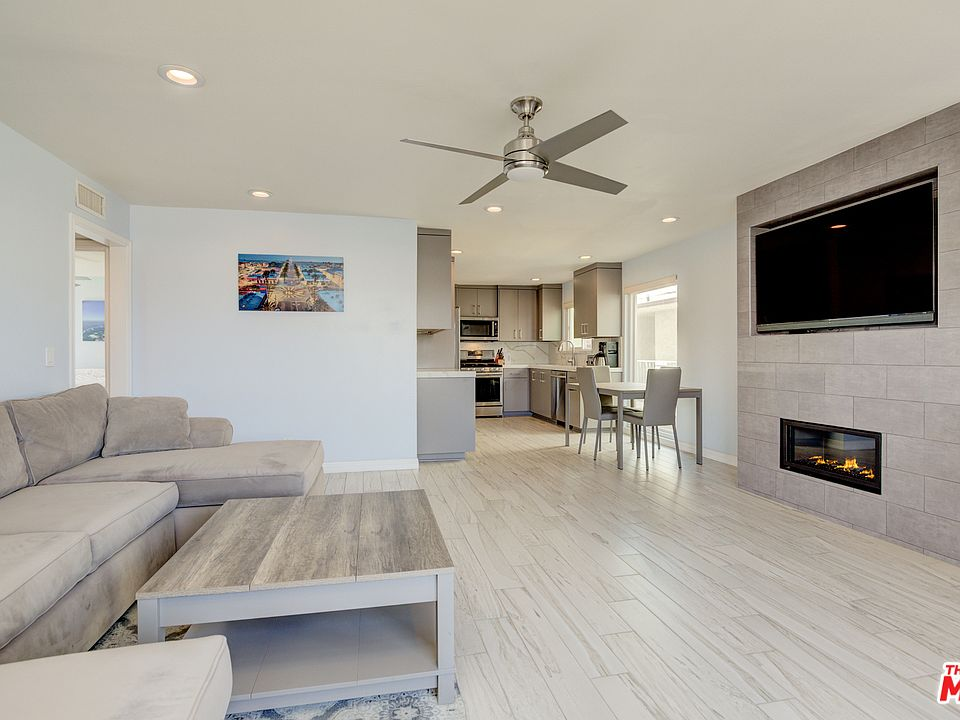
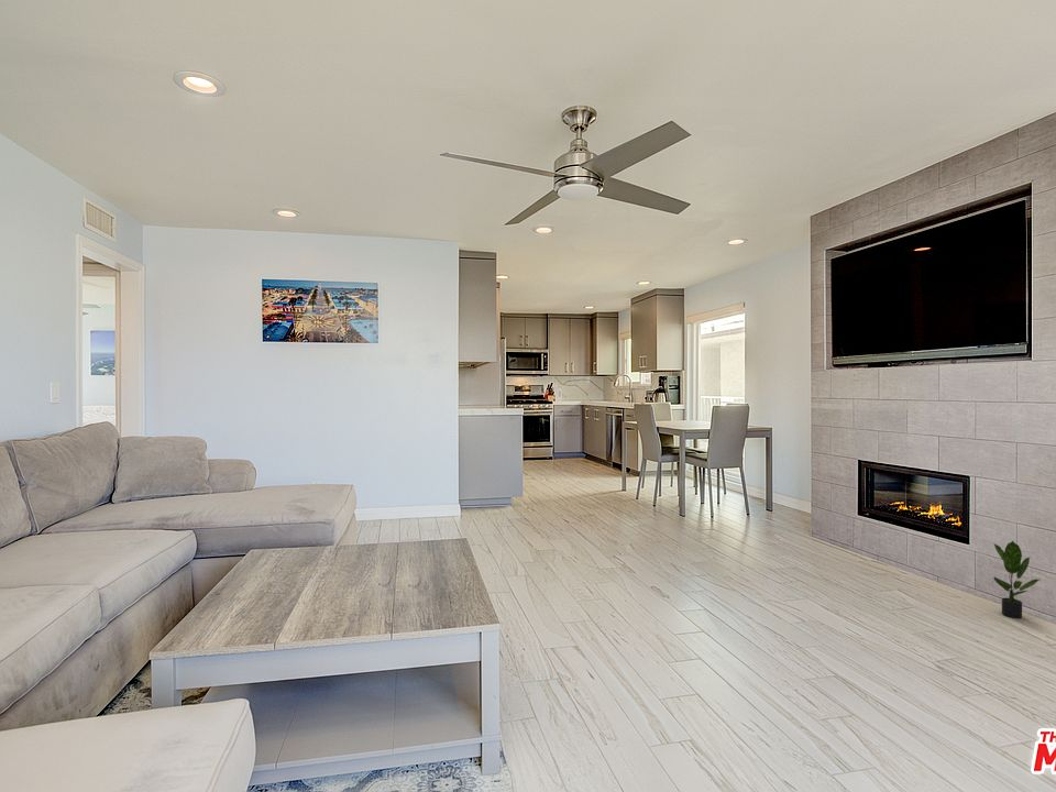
+ potted plant (1010, 580)
